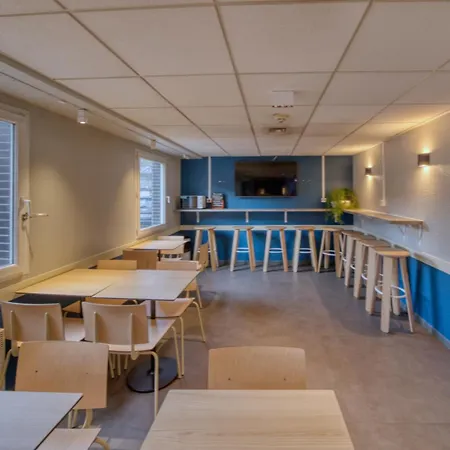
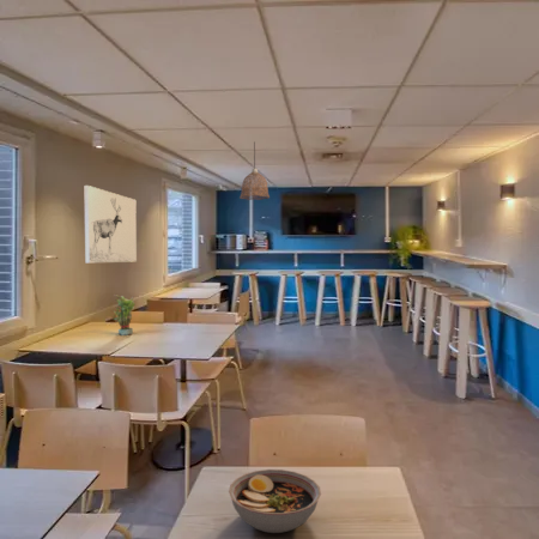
+ bowl (274, 503)
+ wall art (113, 228)
+ pendant lamp (254, 169)
+ potted plant (122, 314)
